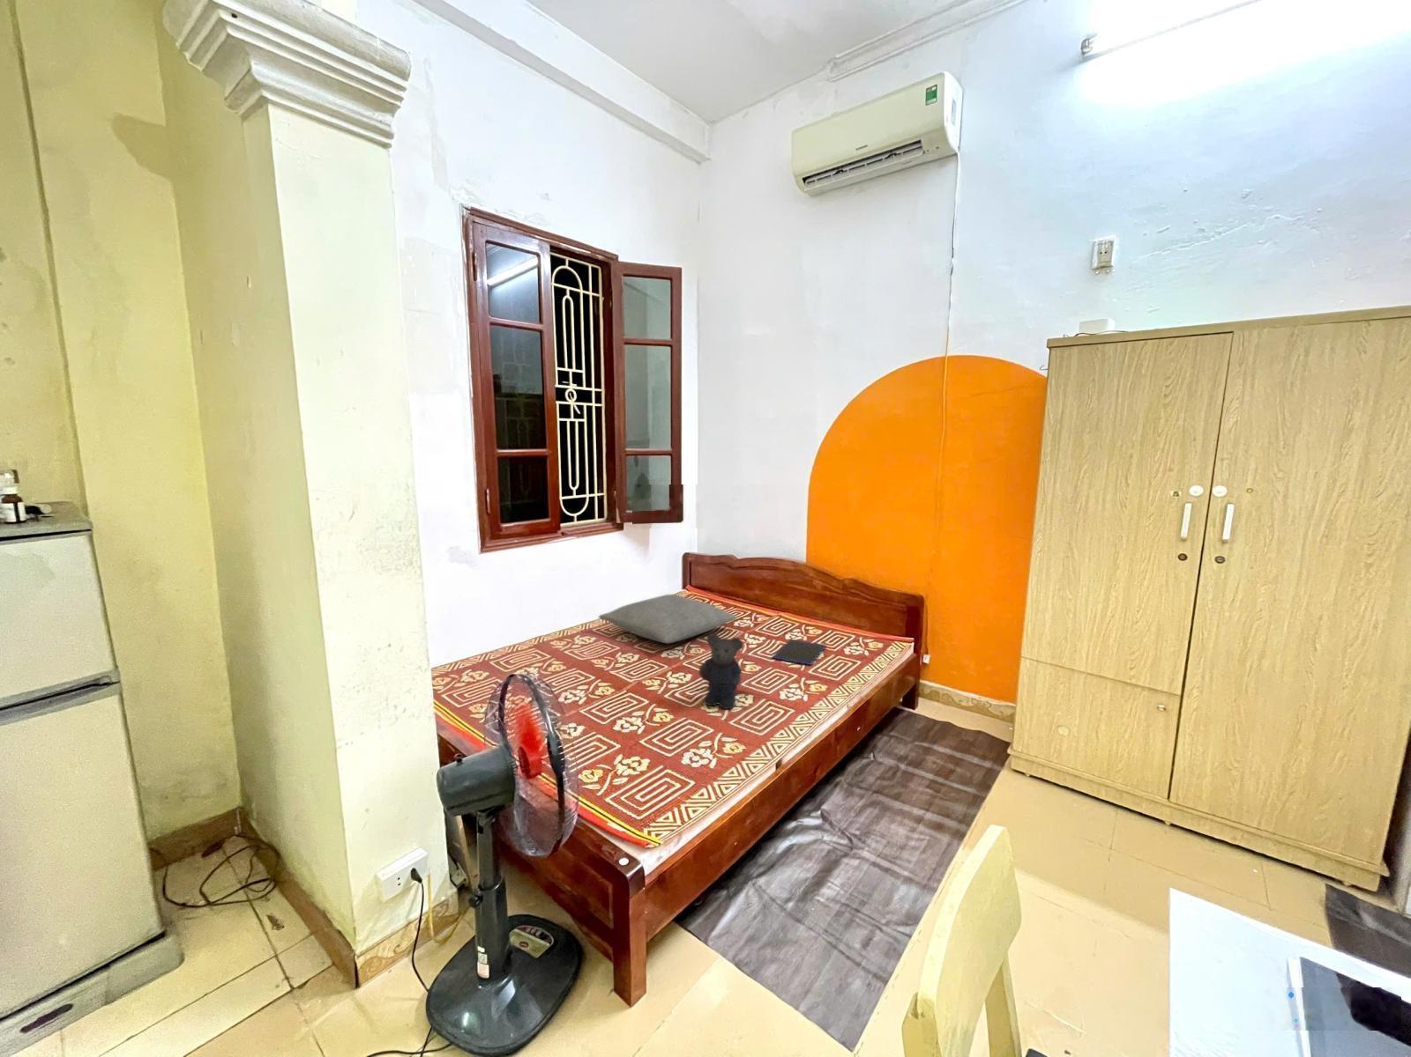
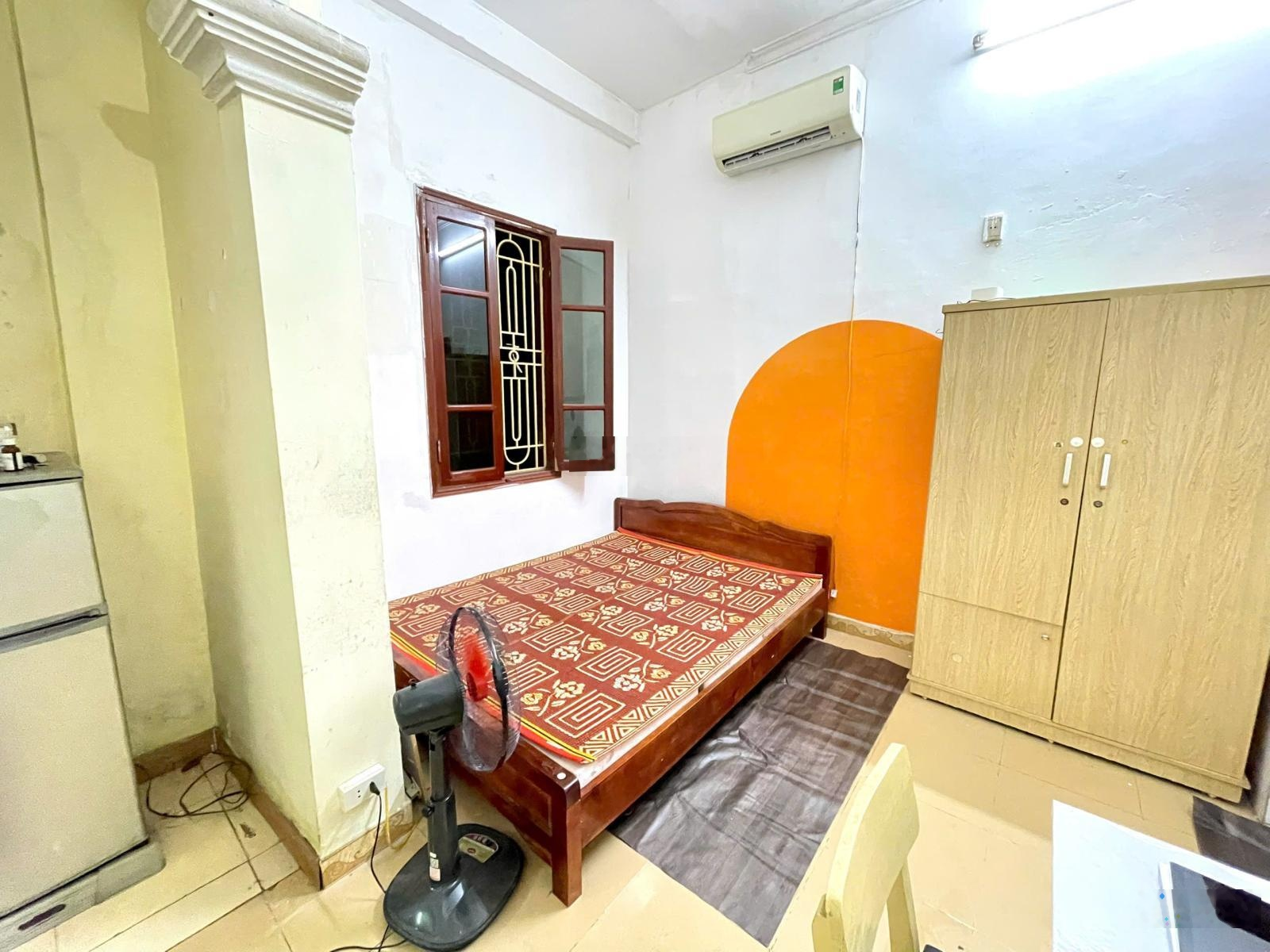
- tablet (800, 651)
- bear (718, 666)
- pillow (669, 616)
